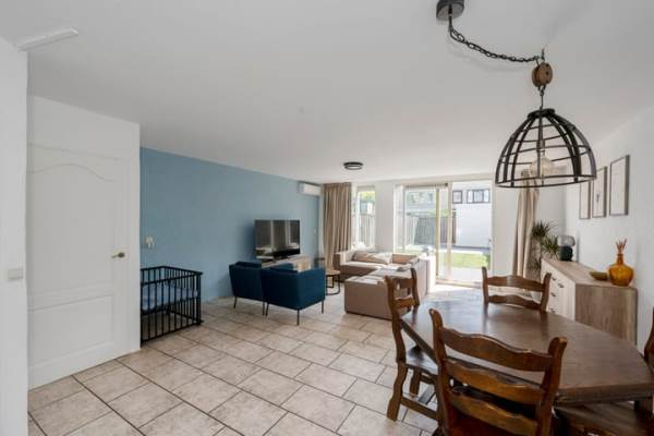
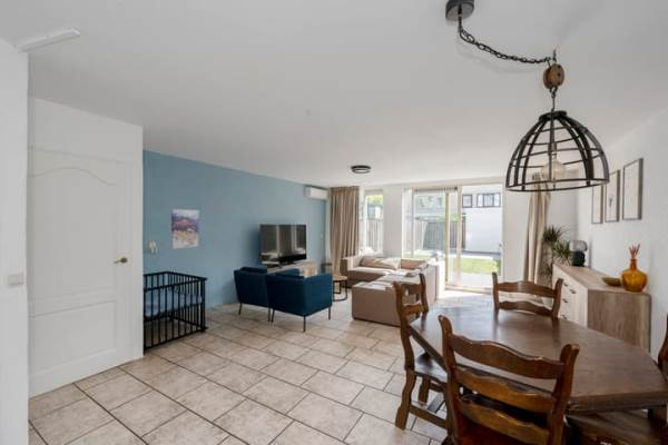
+ wall art (185, 228)
